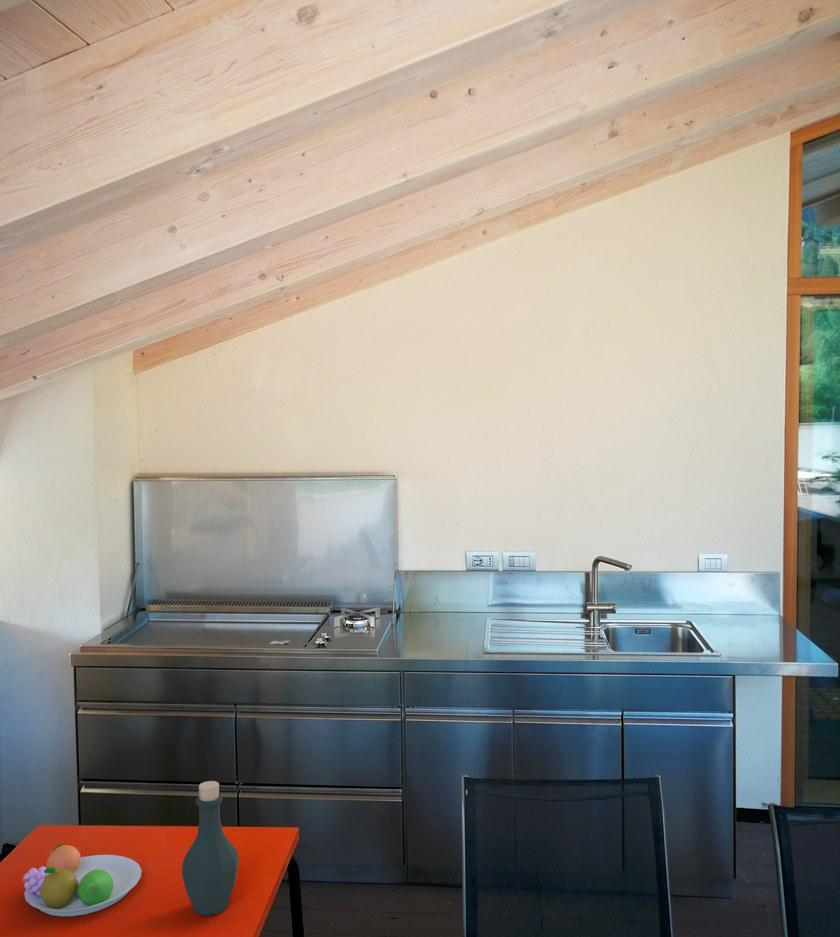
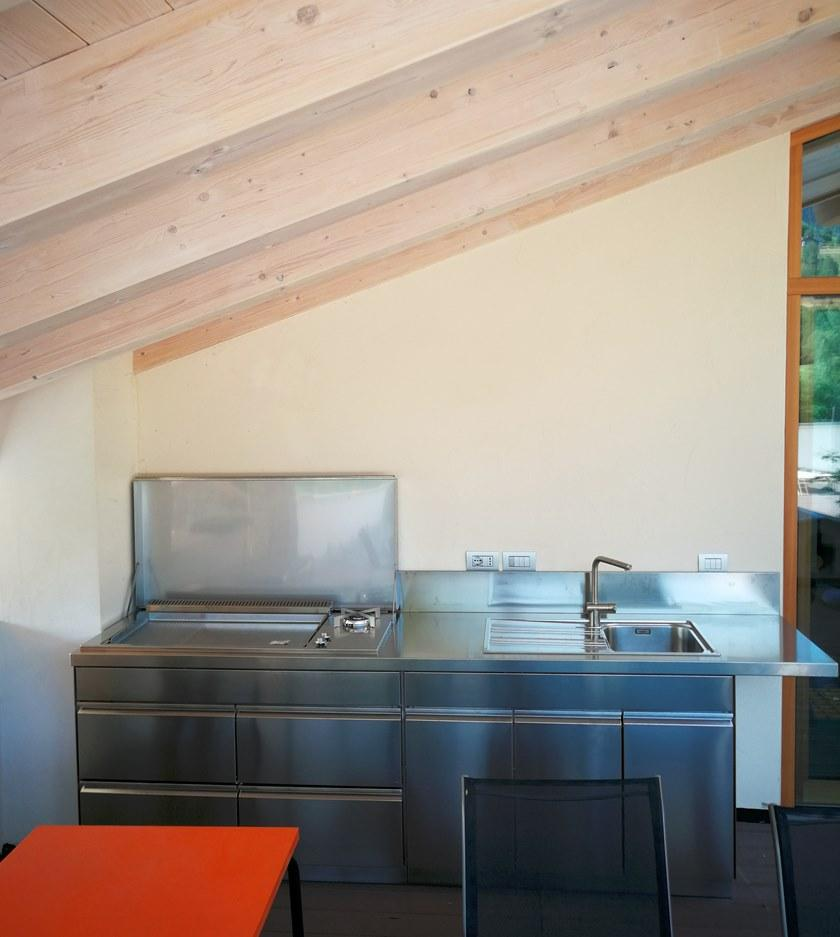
- bottle (210, 845)
- fruit bowl (82, 873)
